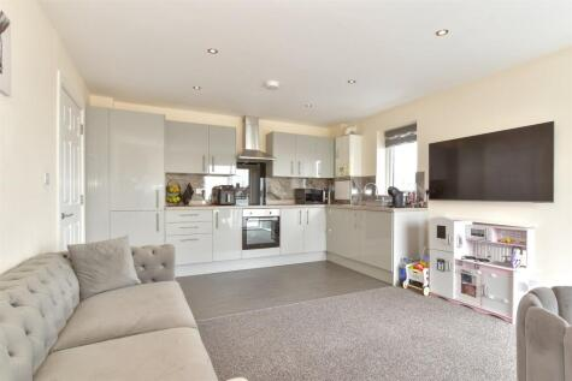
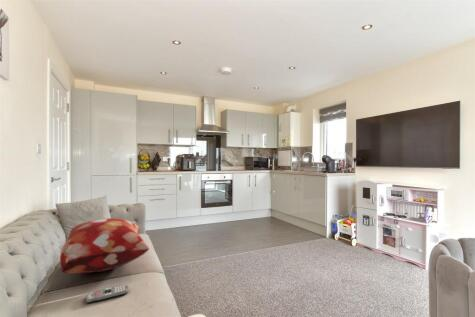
+ decorative pillow (107, 242)
+ remote control (108, 293)
